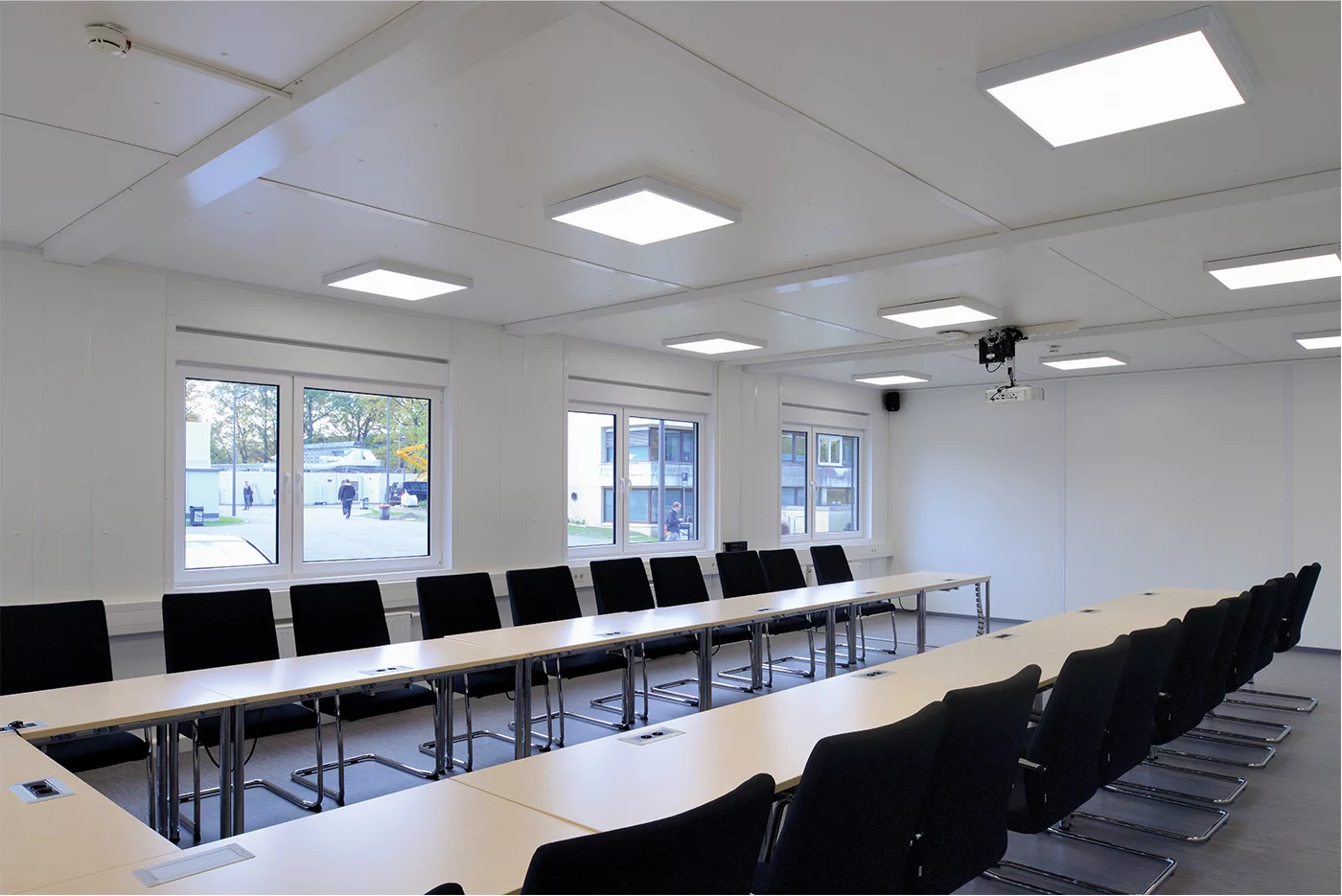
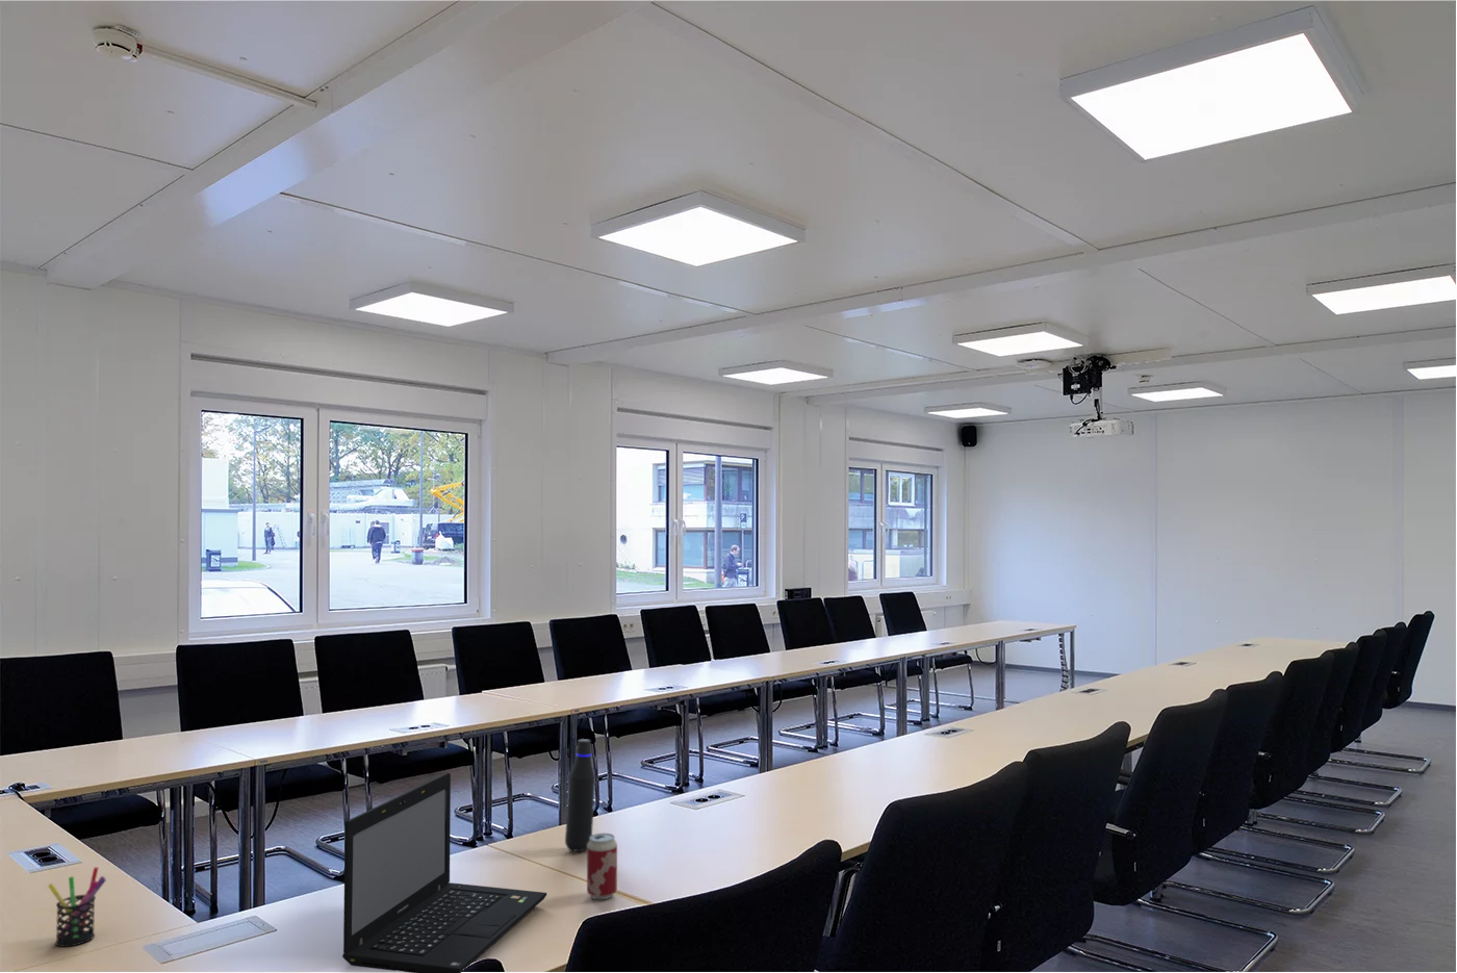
+ water bottle (580, 795)
+ laptop (448, 864)
+ beverage can (601, 865)
+ pen holder (77, 905)
